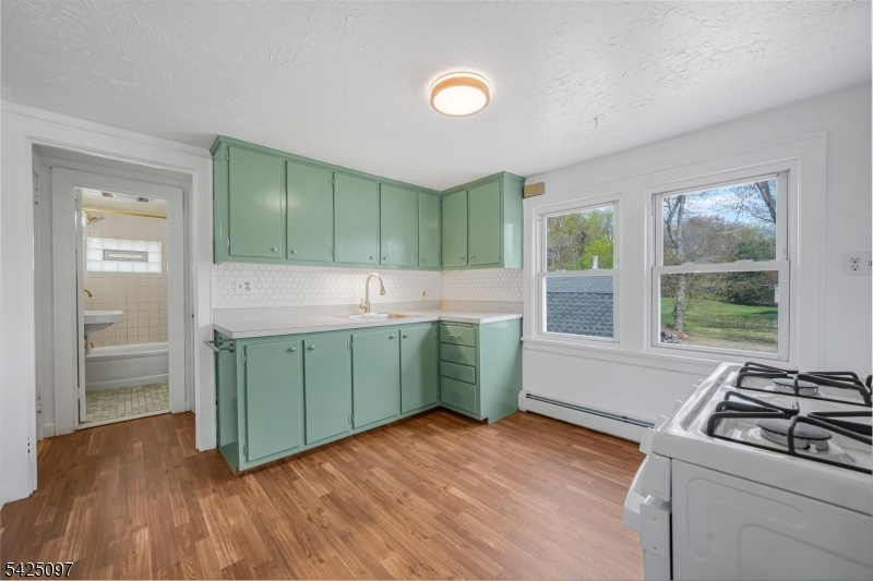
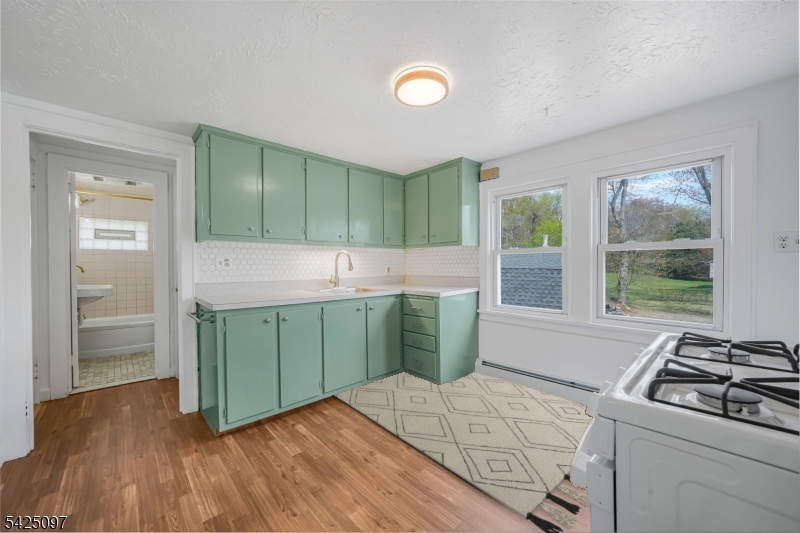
+ rug (439, 394)
